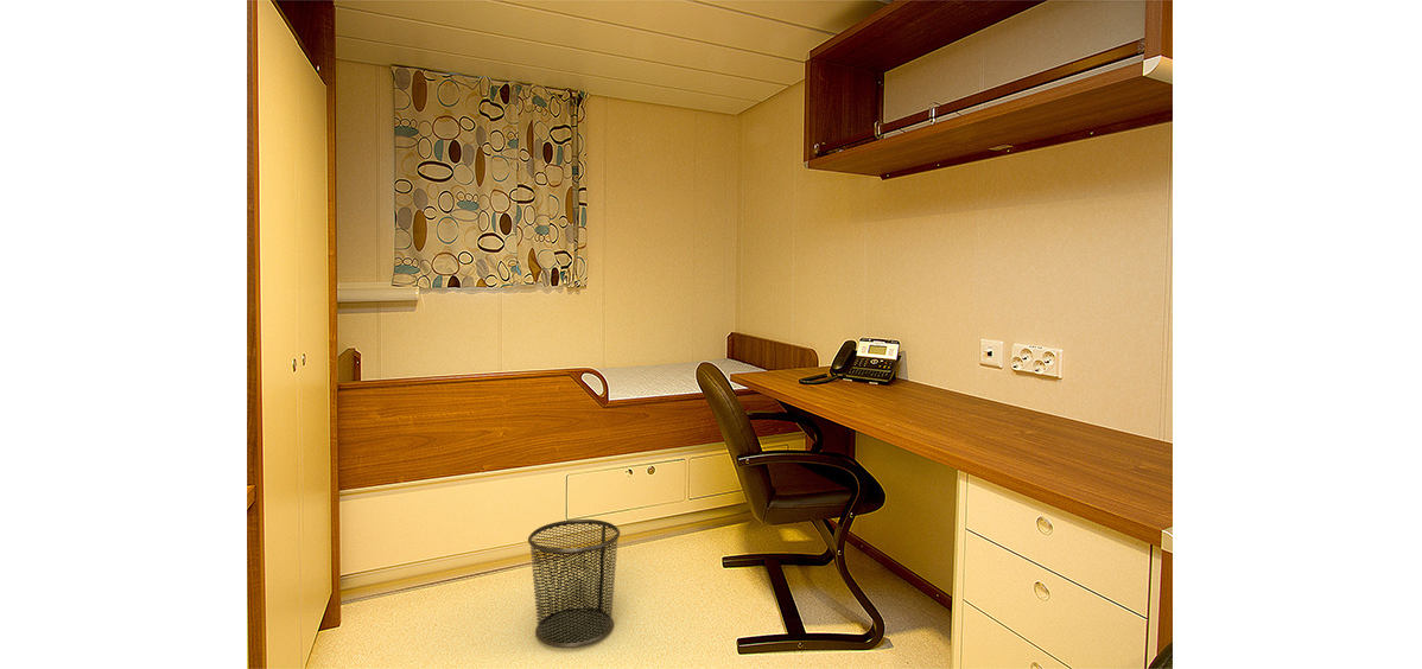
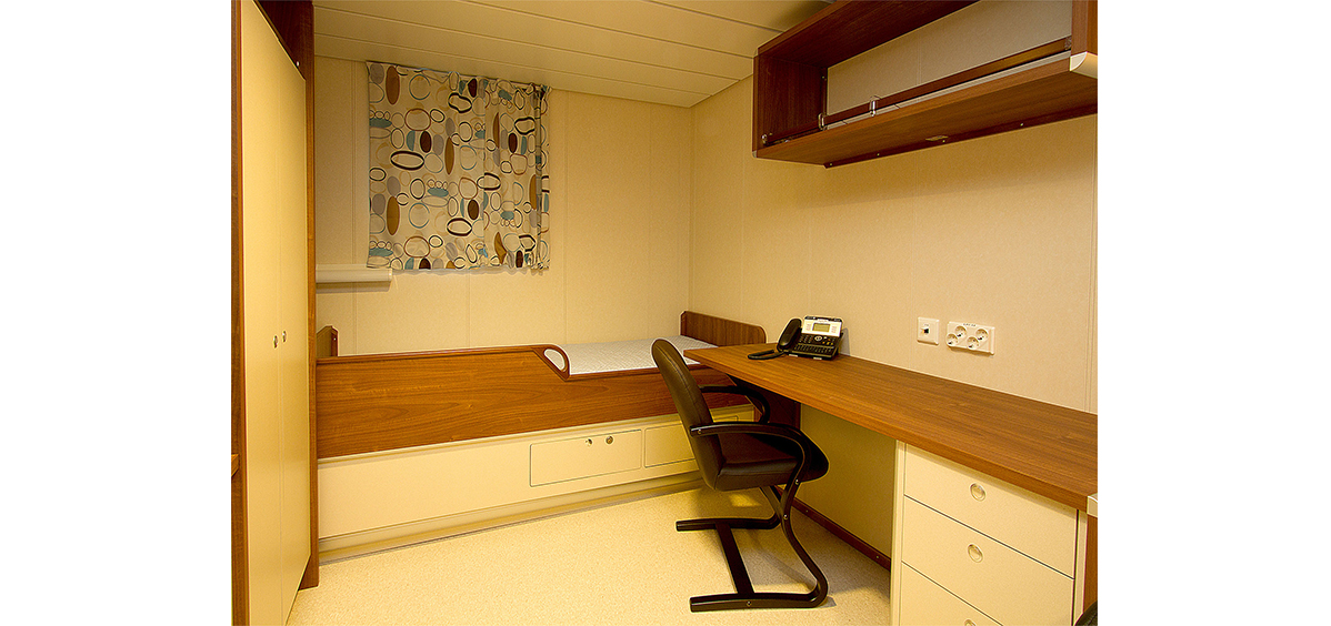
- waste bin (574, 580)
